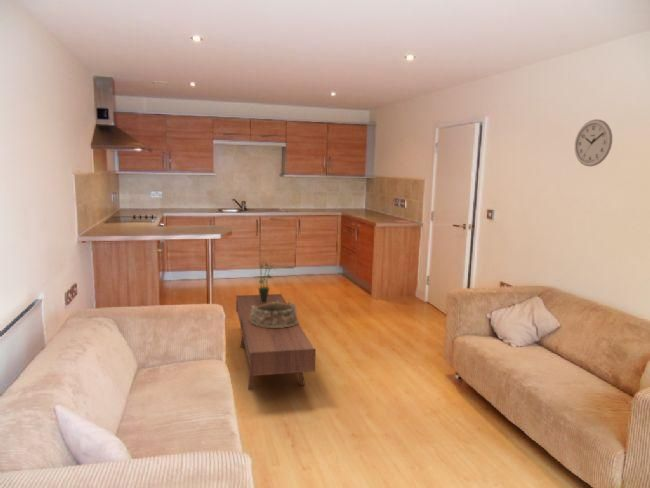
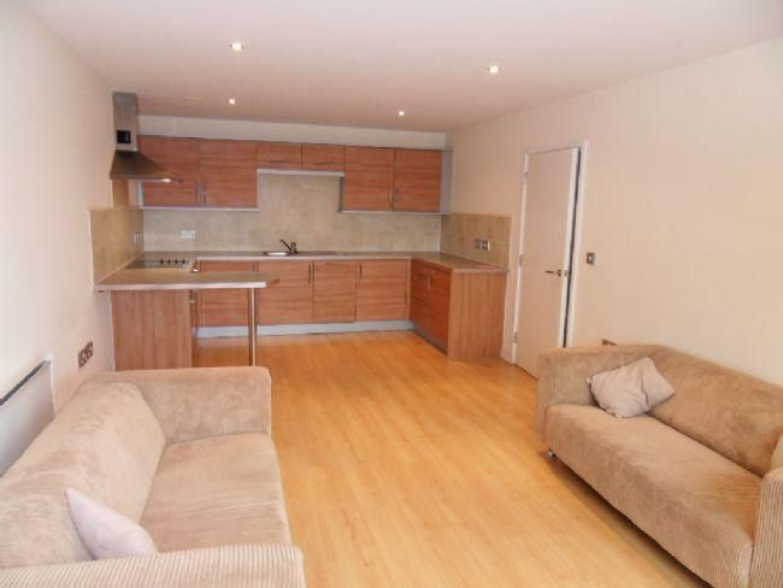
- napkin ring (274, 313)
- coffee table (268, 341)
- potted plant (266, 281)
- wall clock (591, 143)
